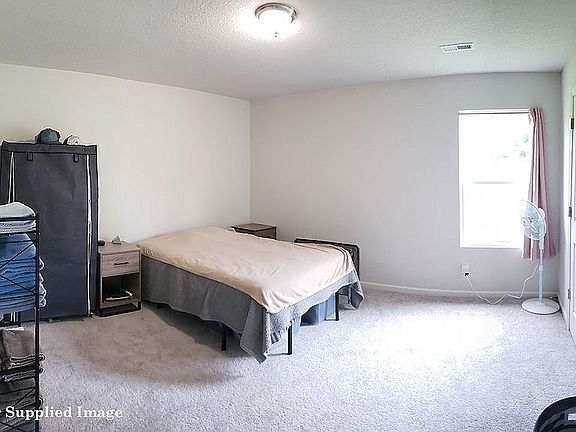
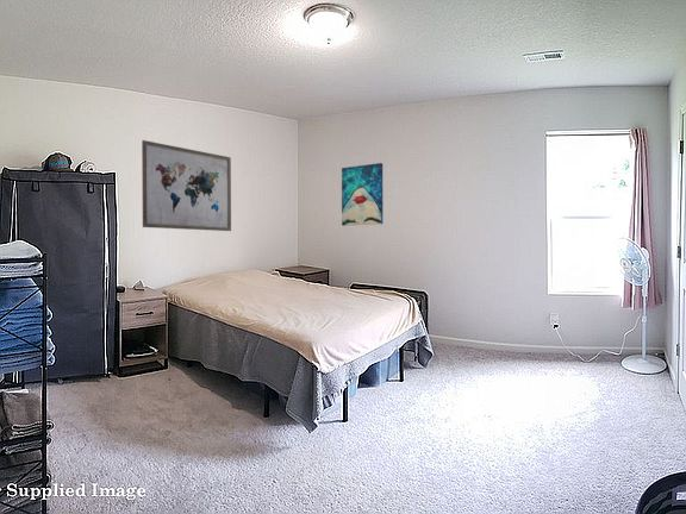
+ wall art (189, 189)
+ wall art (361, 195)
